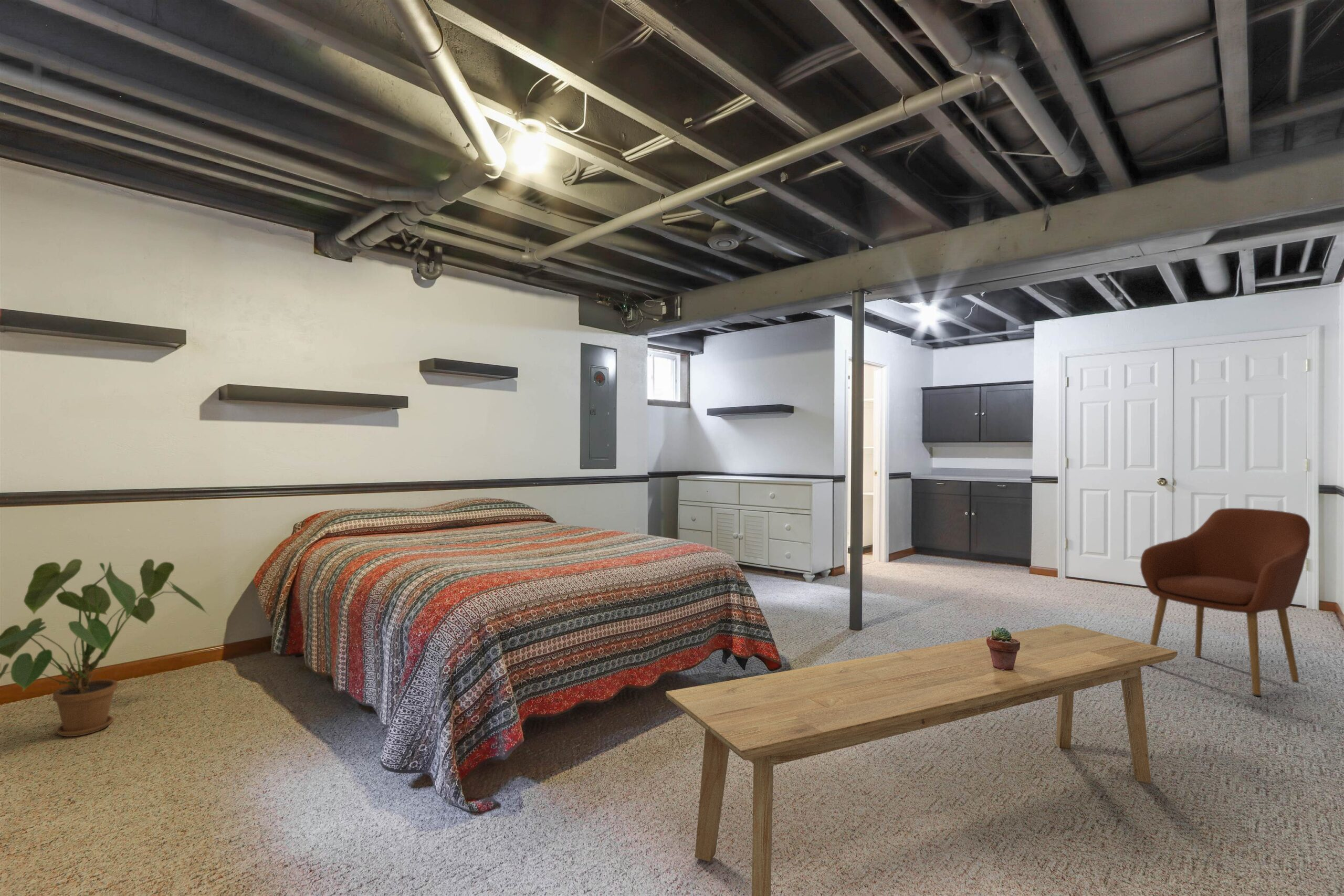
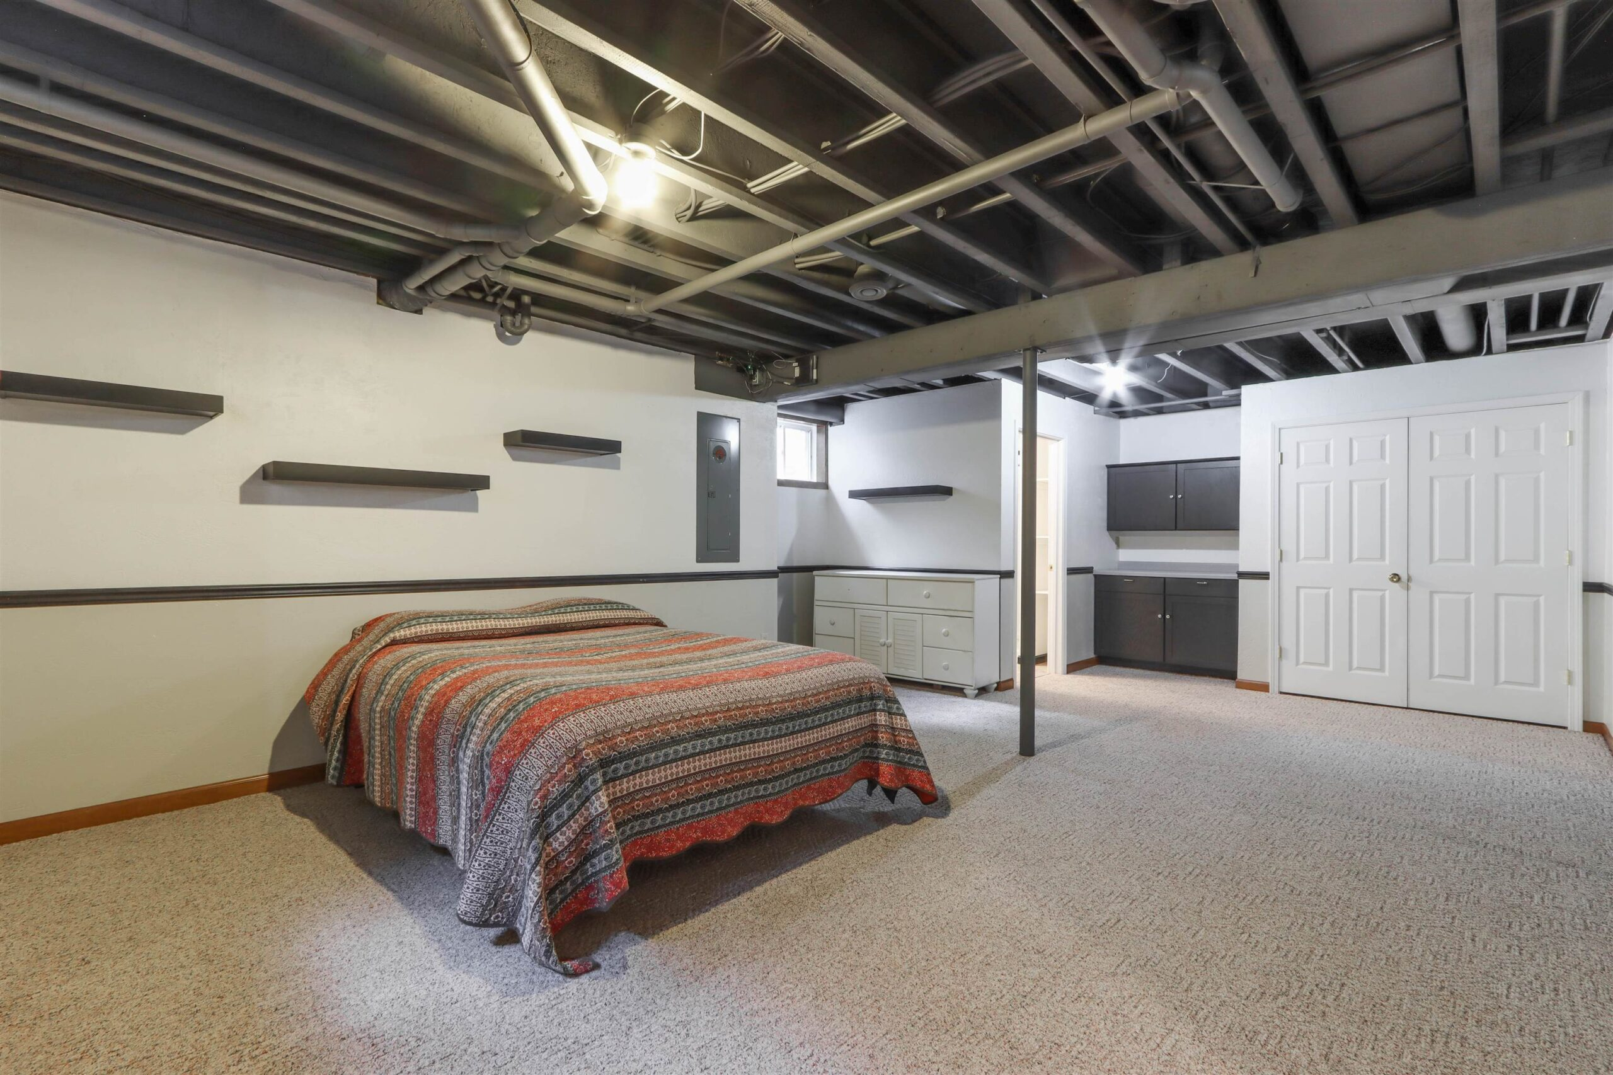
- potted succulent (1003, 647)
- armchair (1229, 591)
- house plant (98, 638)
- bench (946, 723)
